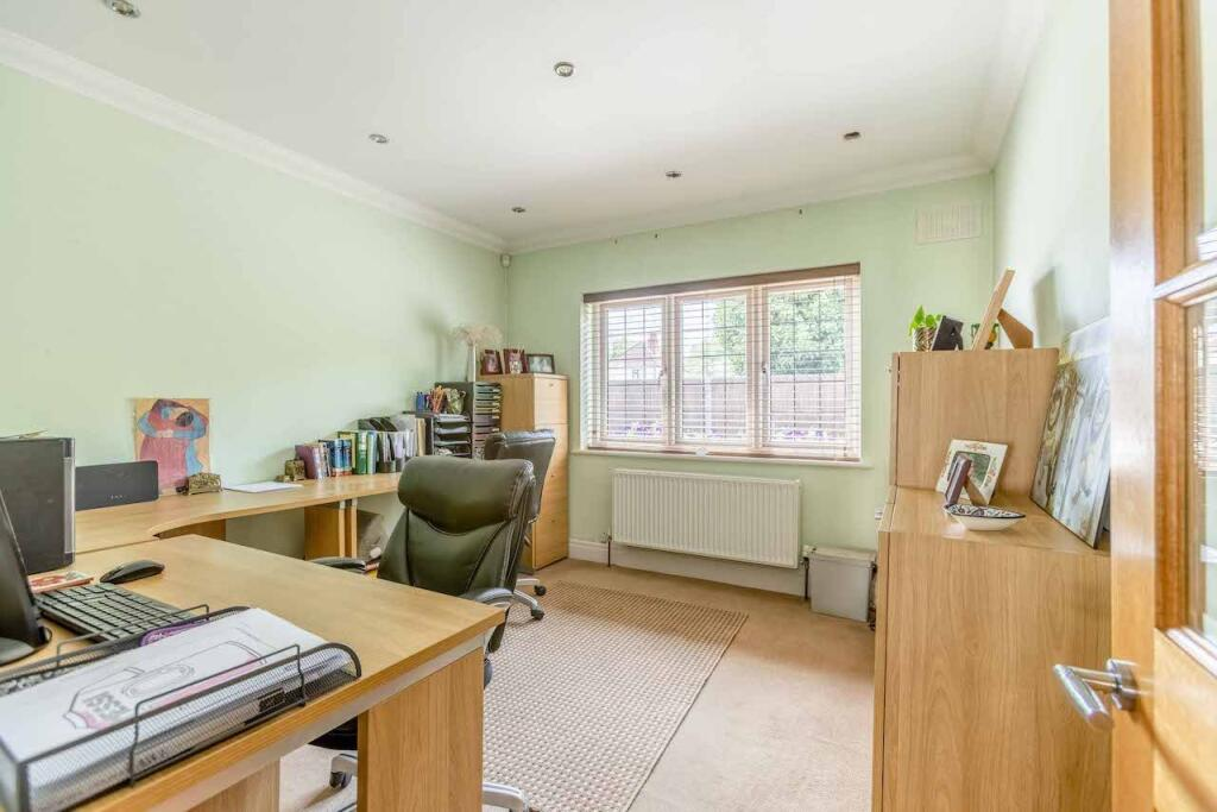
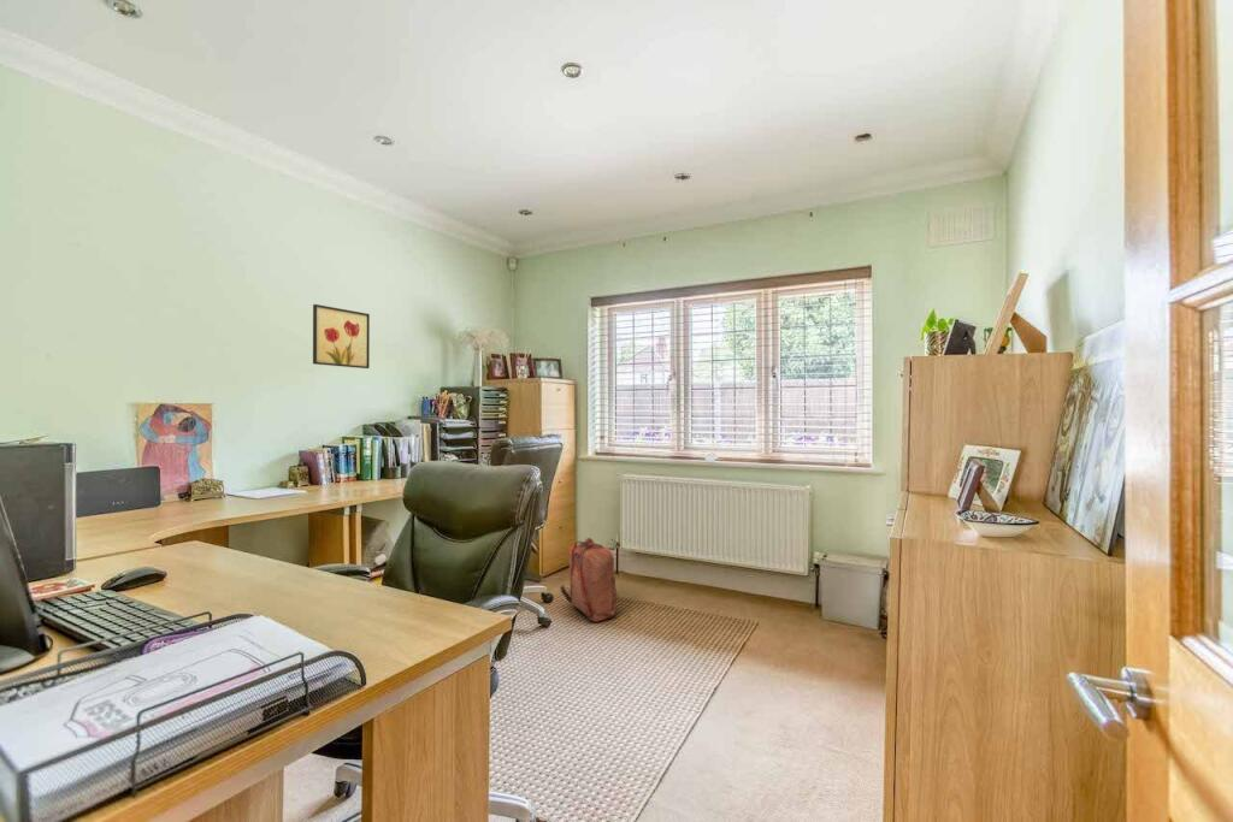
+ wall art (341, 337)
+ backpack (589, 576)
